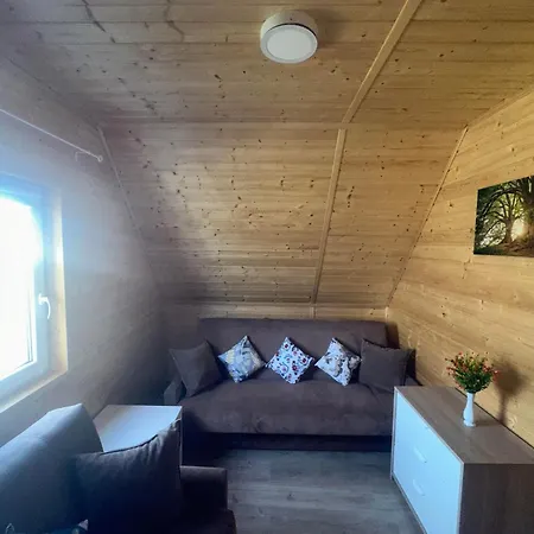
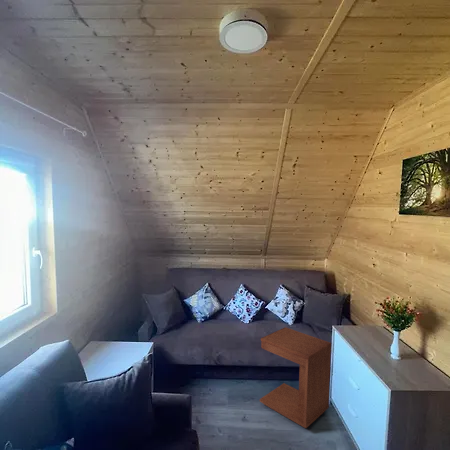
+ side table (299, 374)
